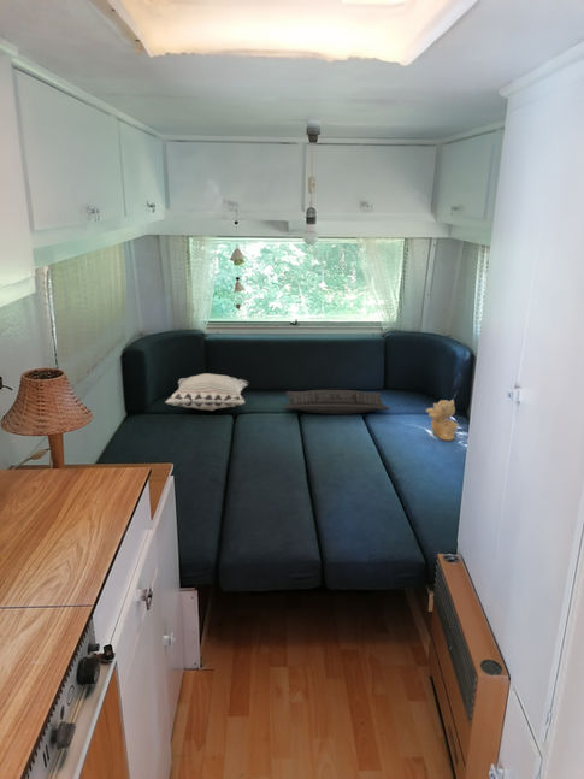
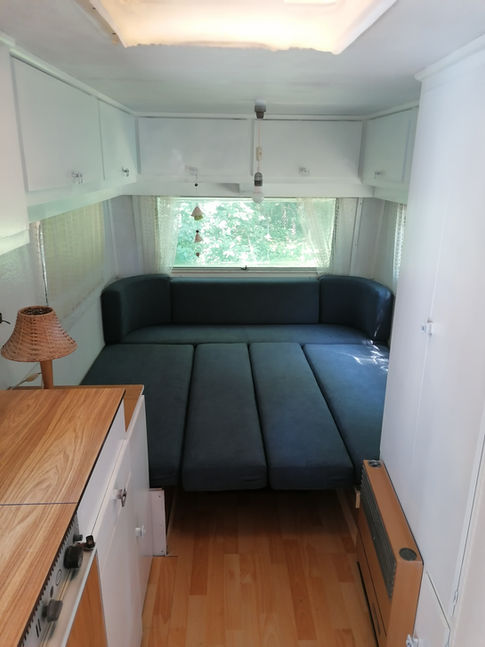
- decorative pillow (210, 391)
- pillow (334, 401)
- teddy bear (442, 418)
